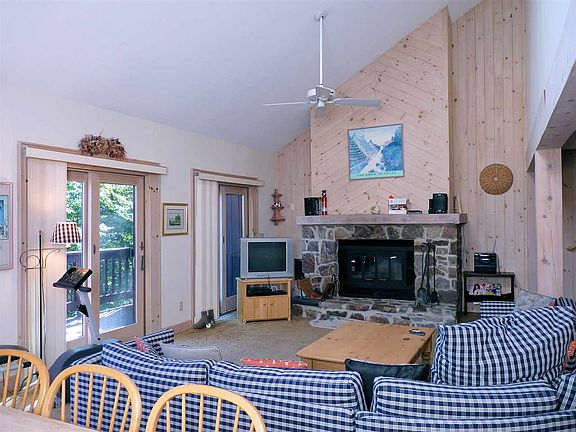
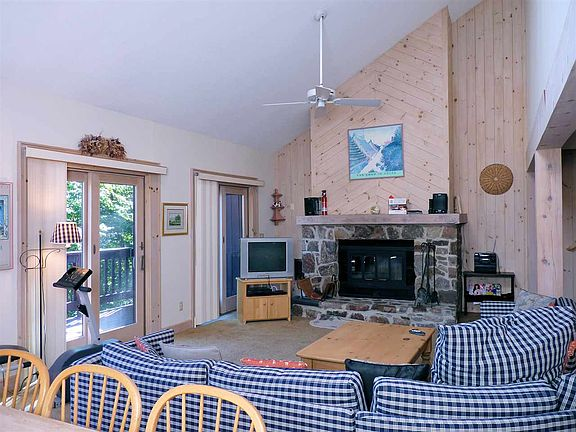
- boots (203, 317)
